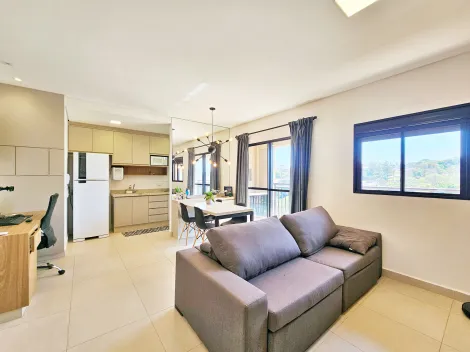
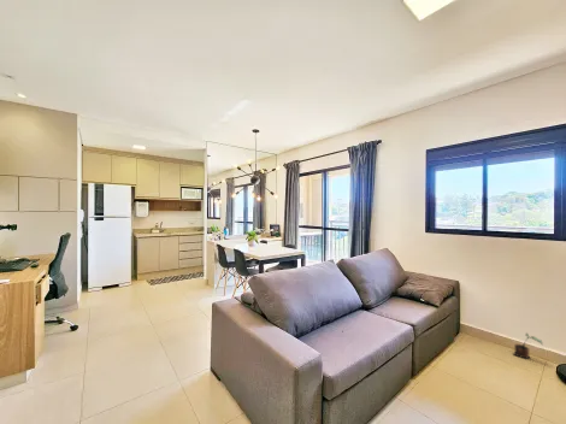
+ potted plant (524, 344)
